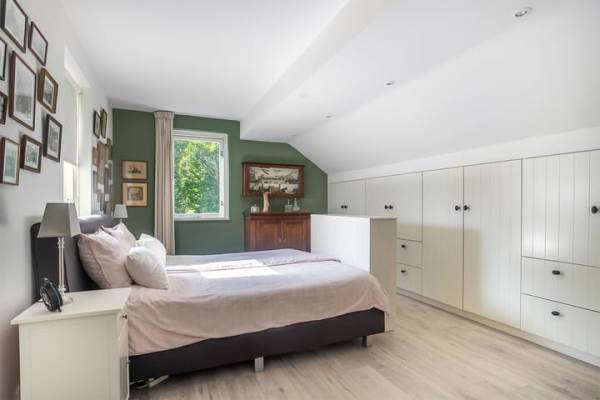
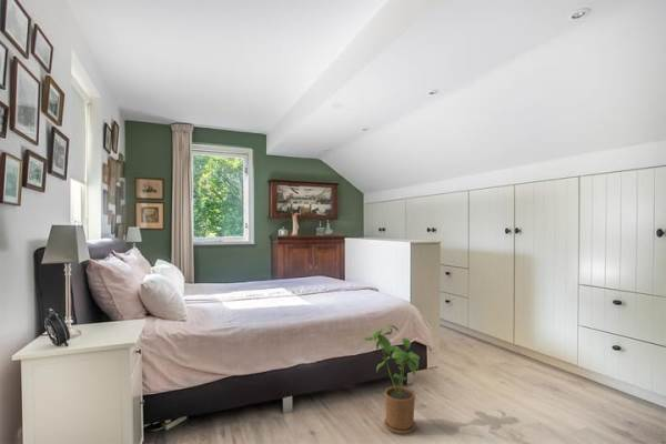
+ house plant (398, 375)
